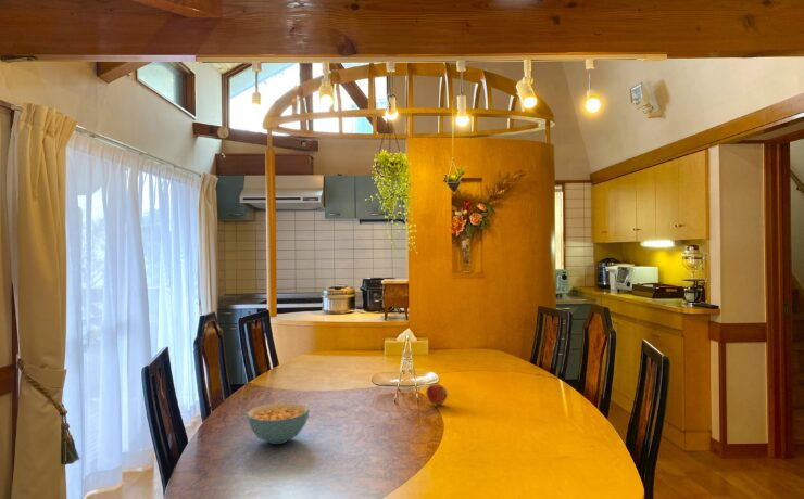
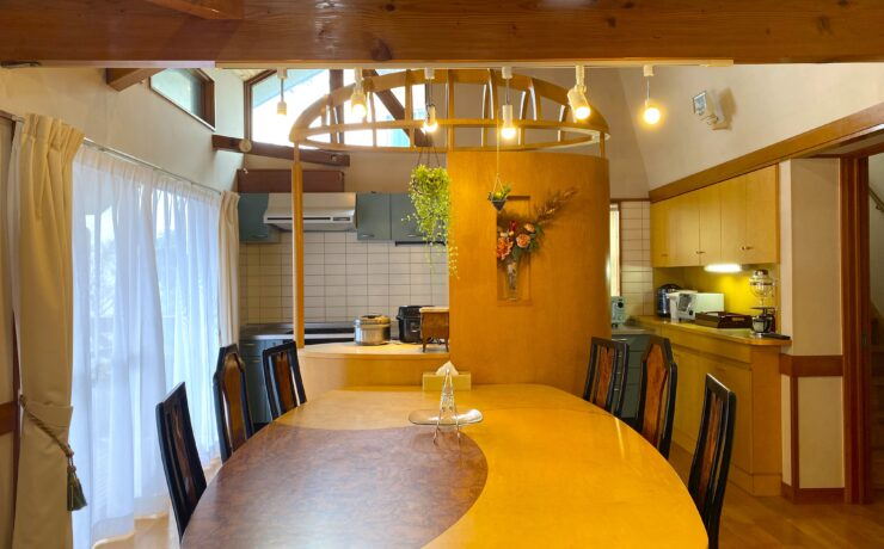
- fruit (437, 394)
- cereal bowl (278, 425)
